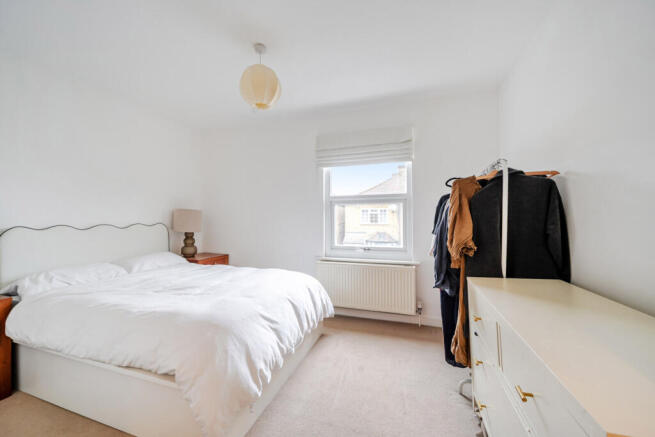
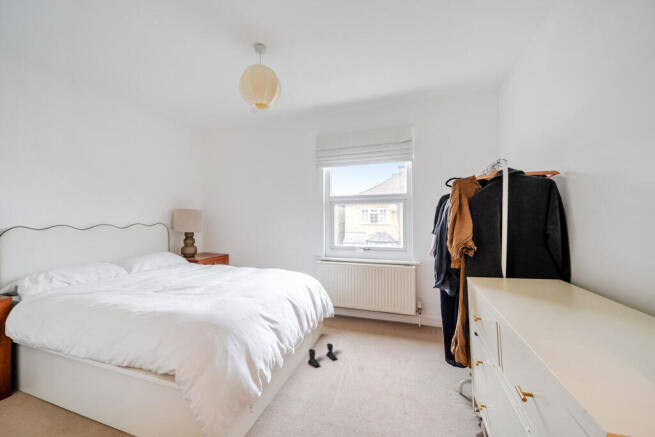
+ boots (326, 355)
